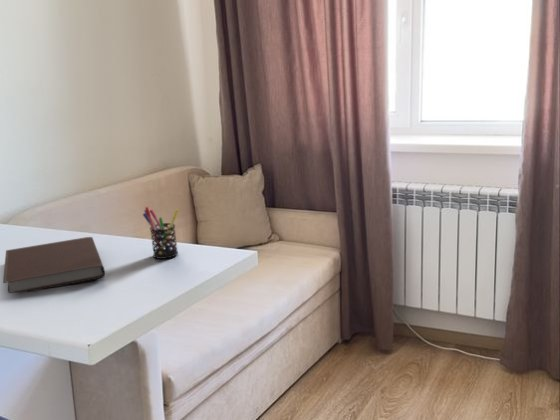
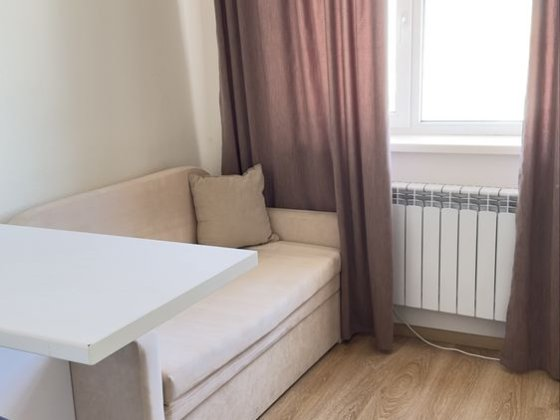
- pen holder (161, 231)
- notebook (53, 263)
